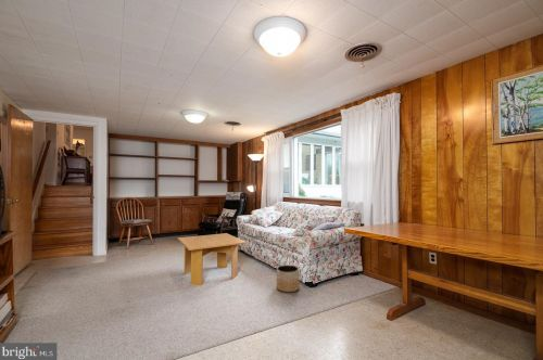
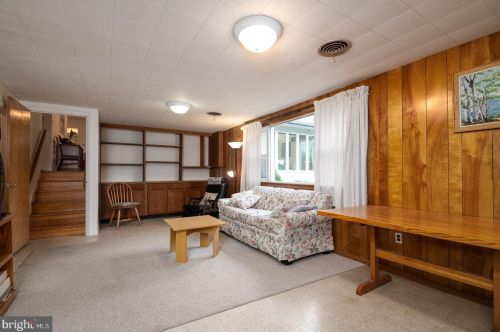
- planter (288, 278)
